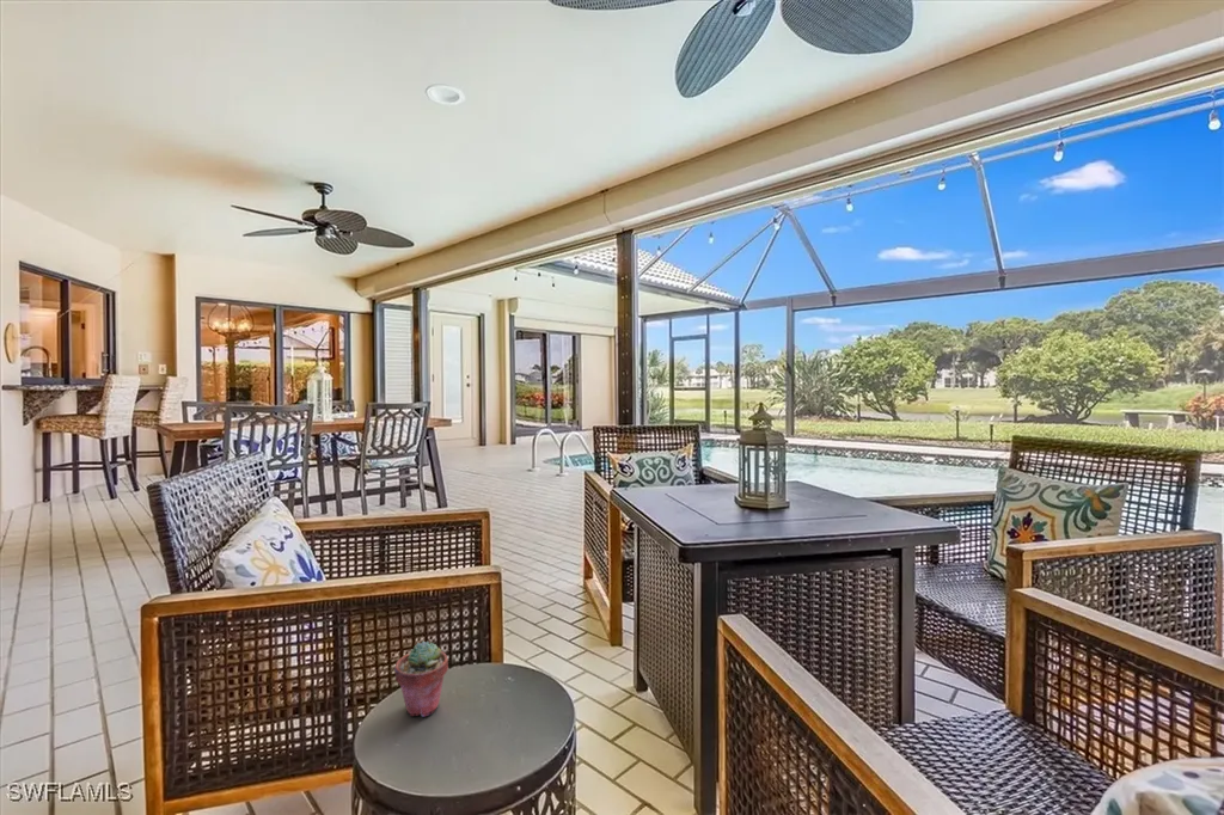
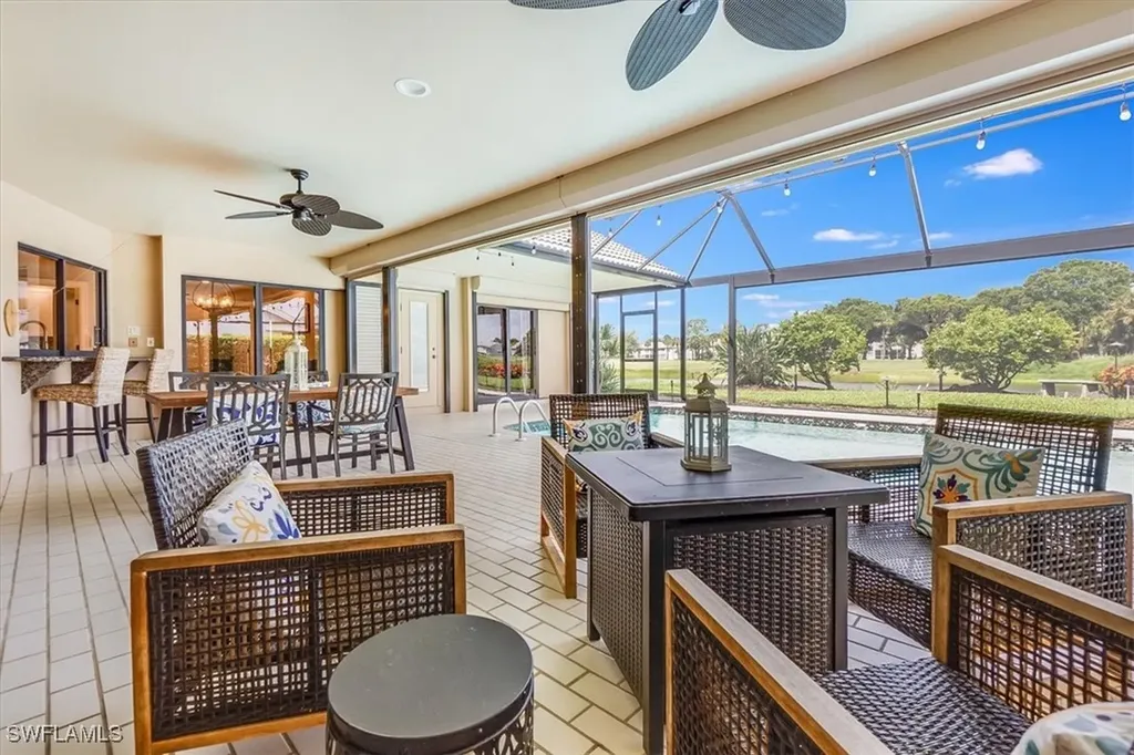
- potted succulent (422, 674)
